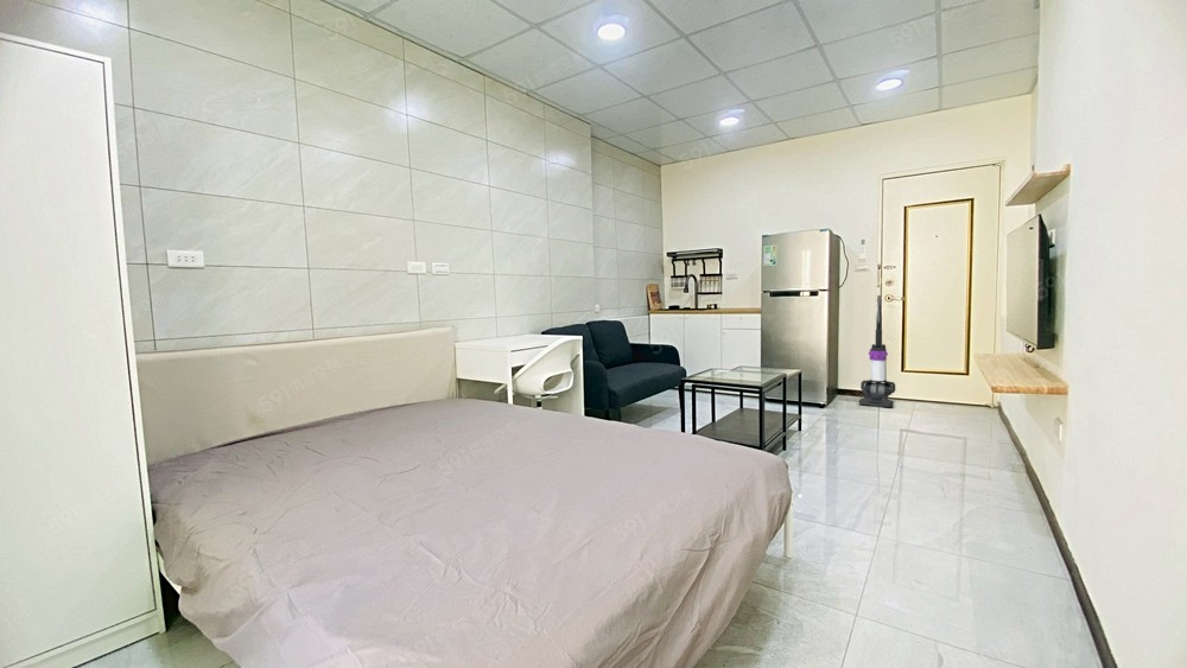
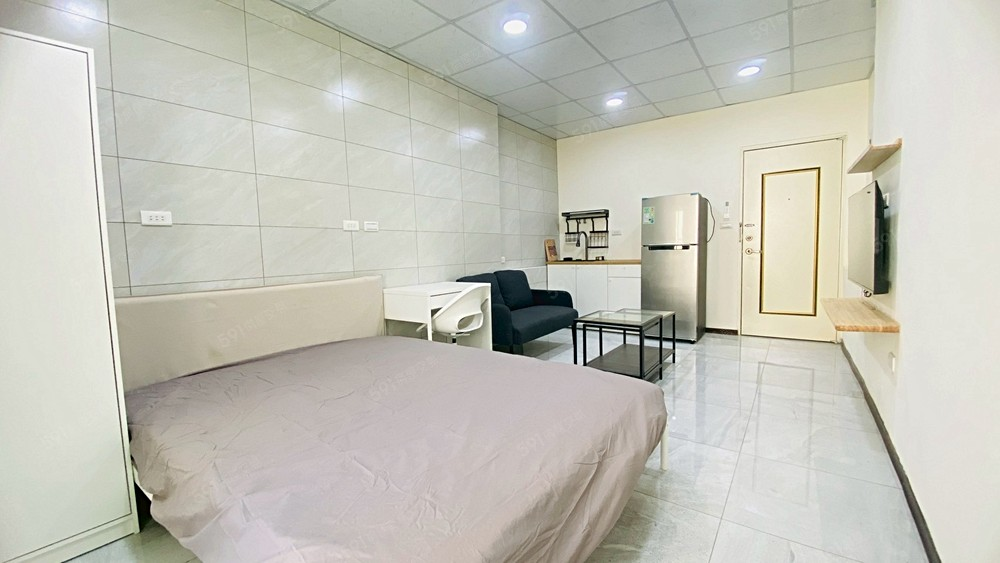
- vacuum cleaner (877, 349)
